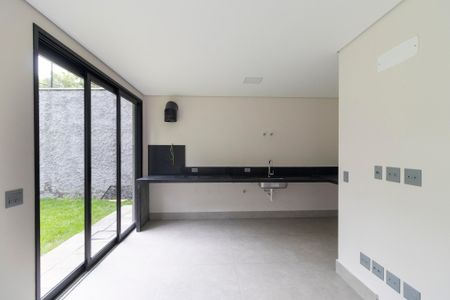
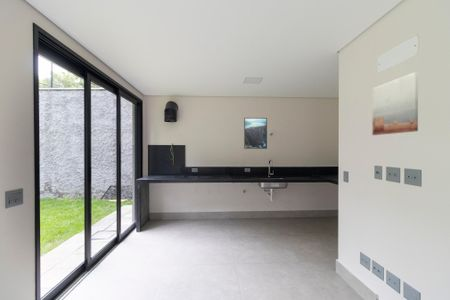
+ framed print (255, 133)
+ wall art (392, 107)
